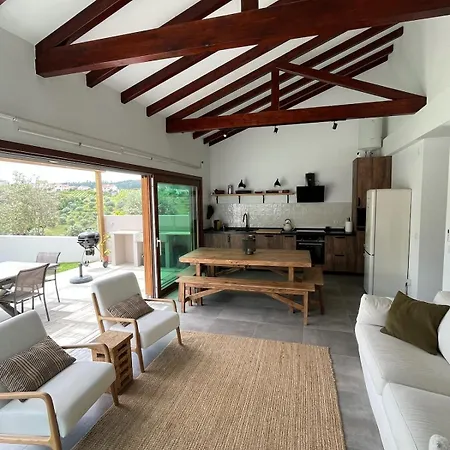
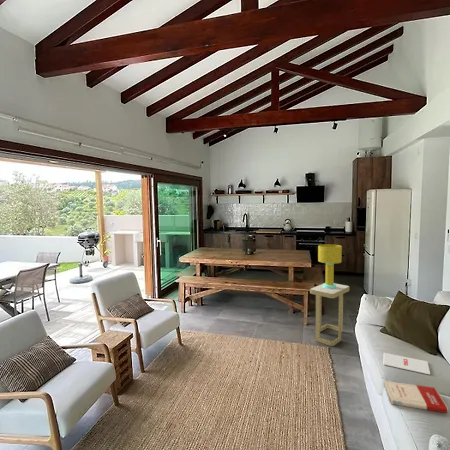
+ book (413, 396)
+ side table (320, 312)
+ table lamp (329, 266)
+ magazine (405, 363)
